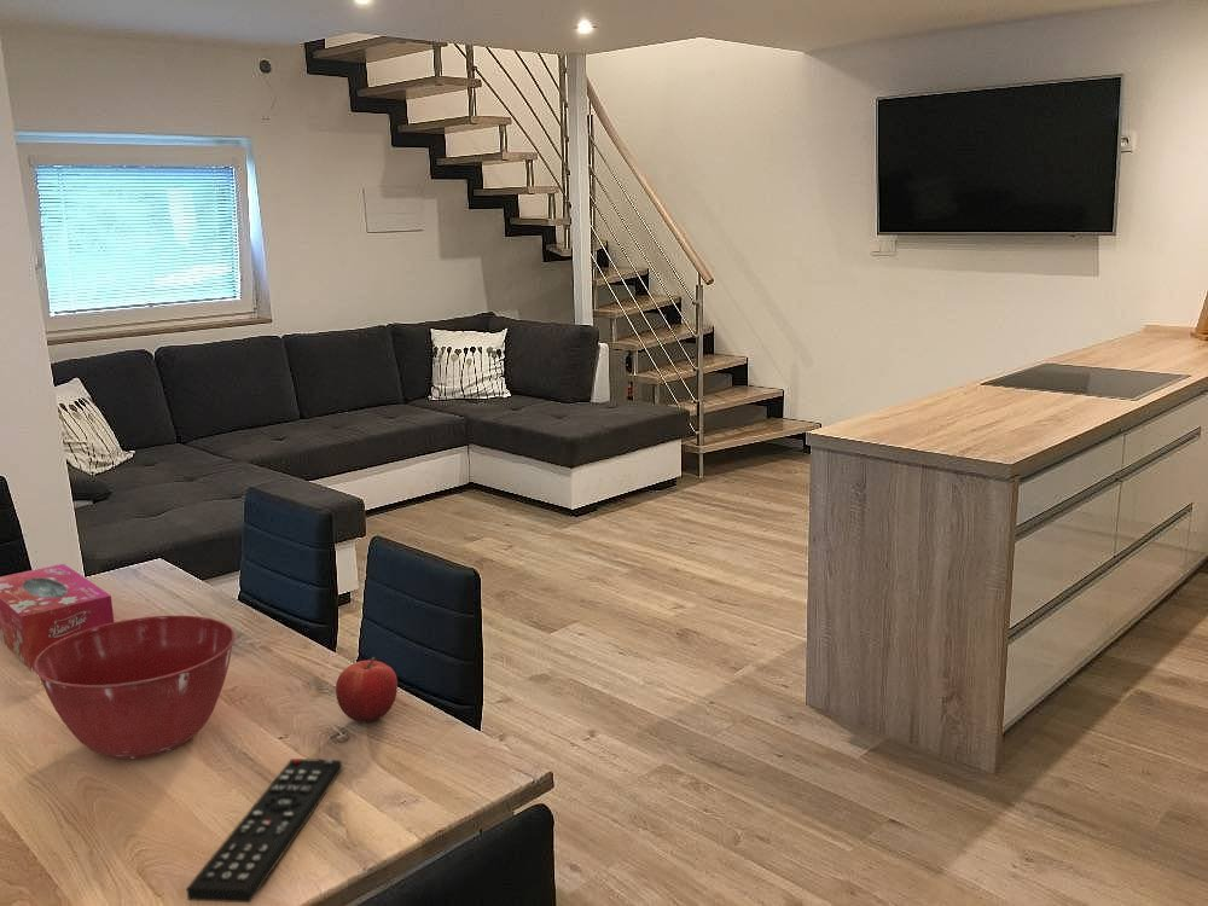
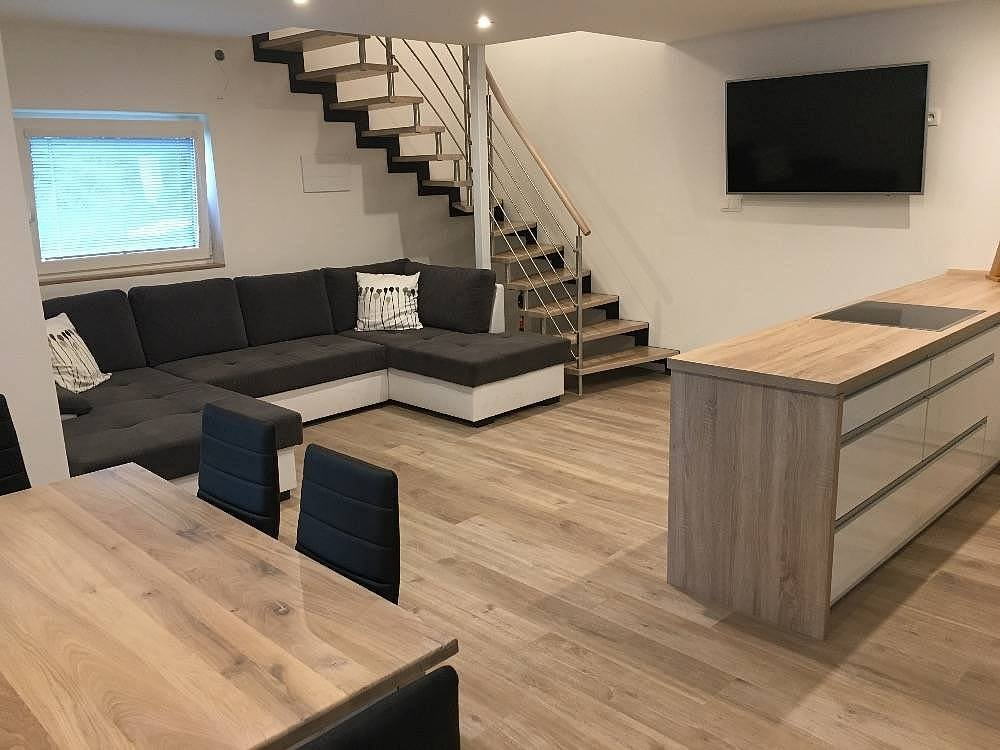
- fruit (366, 689)
- mixing bowl (143, 692)
- remote control (273, 820)
- tissue box (47, 612)
